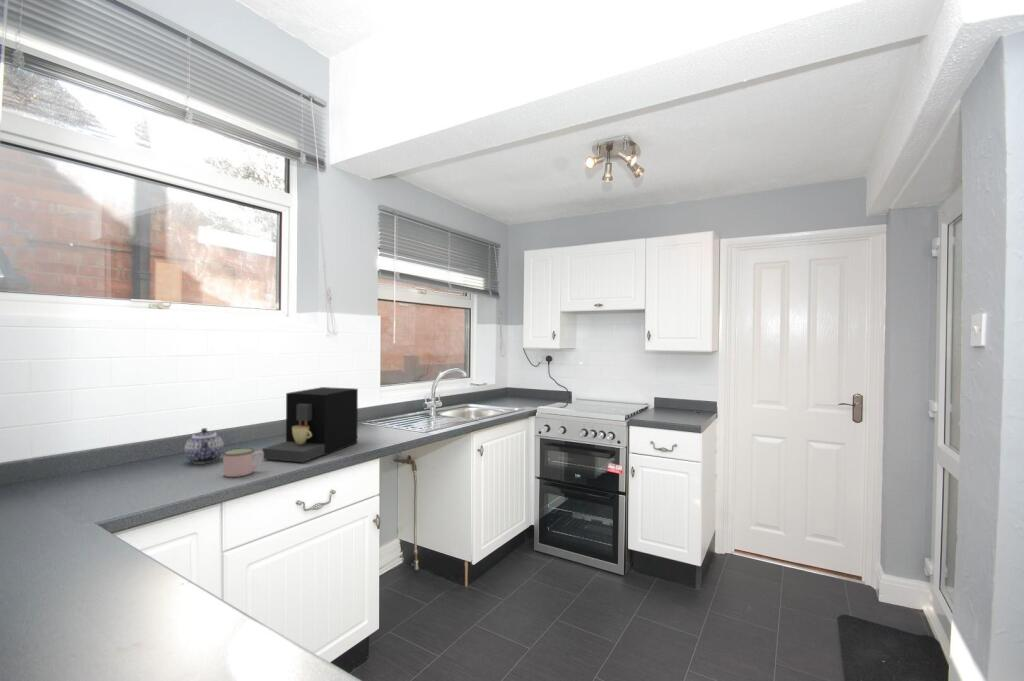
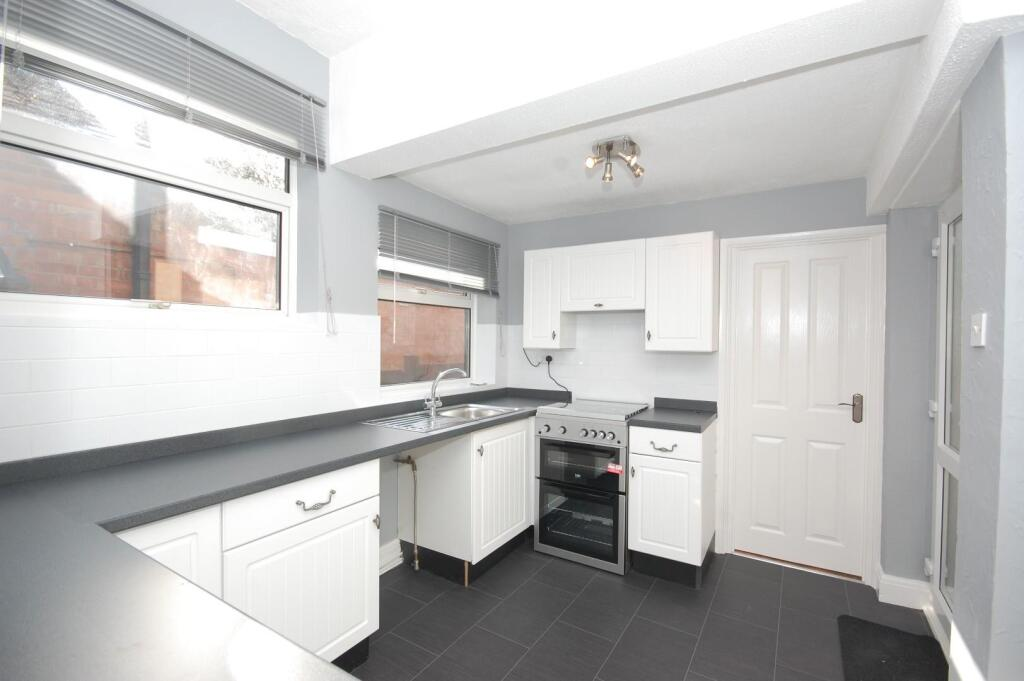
- teapot (204, 444)
- mug (243, 461)
- coffee maker (313, 421)
